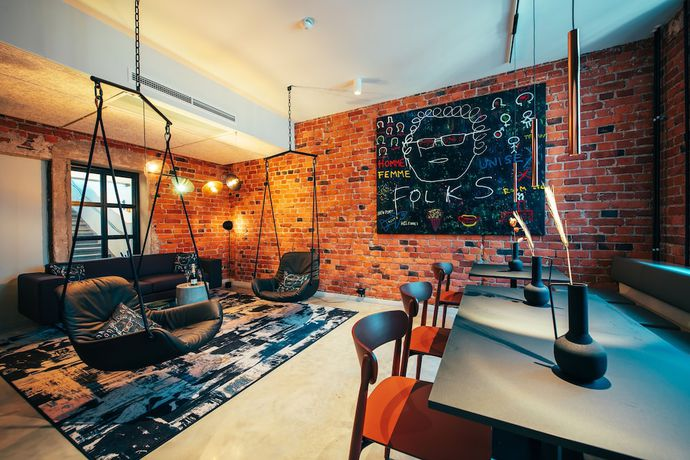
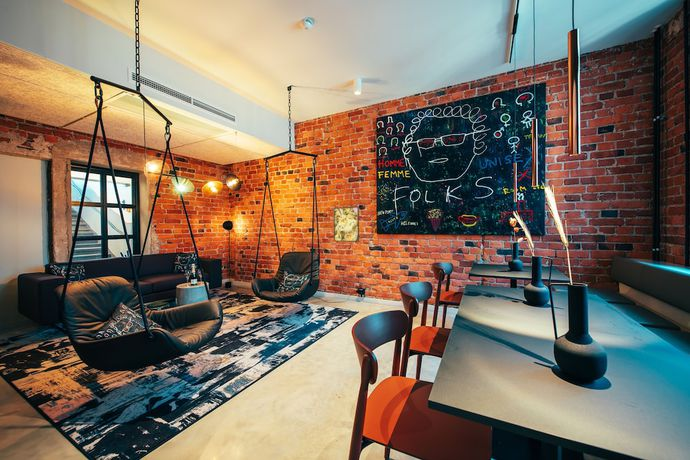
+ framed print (345, 224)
